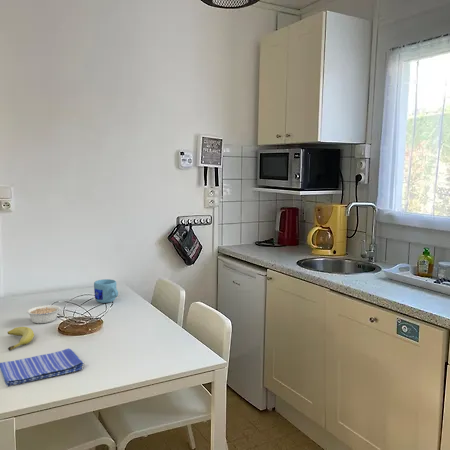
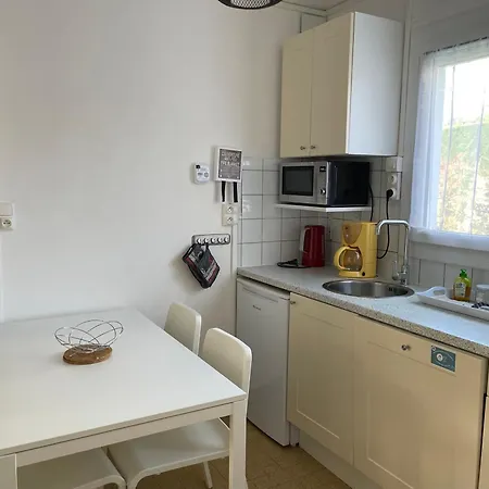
- fruit (20, 335)
- dish towel (41, 364)
- mug (107, 292)
- legume (45, 313)
